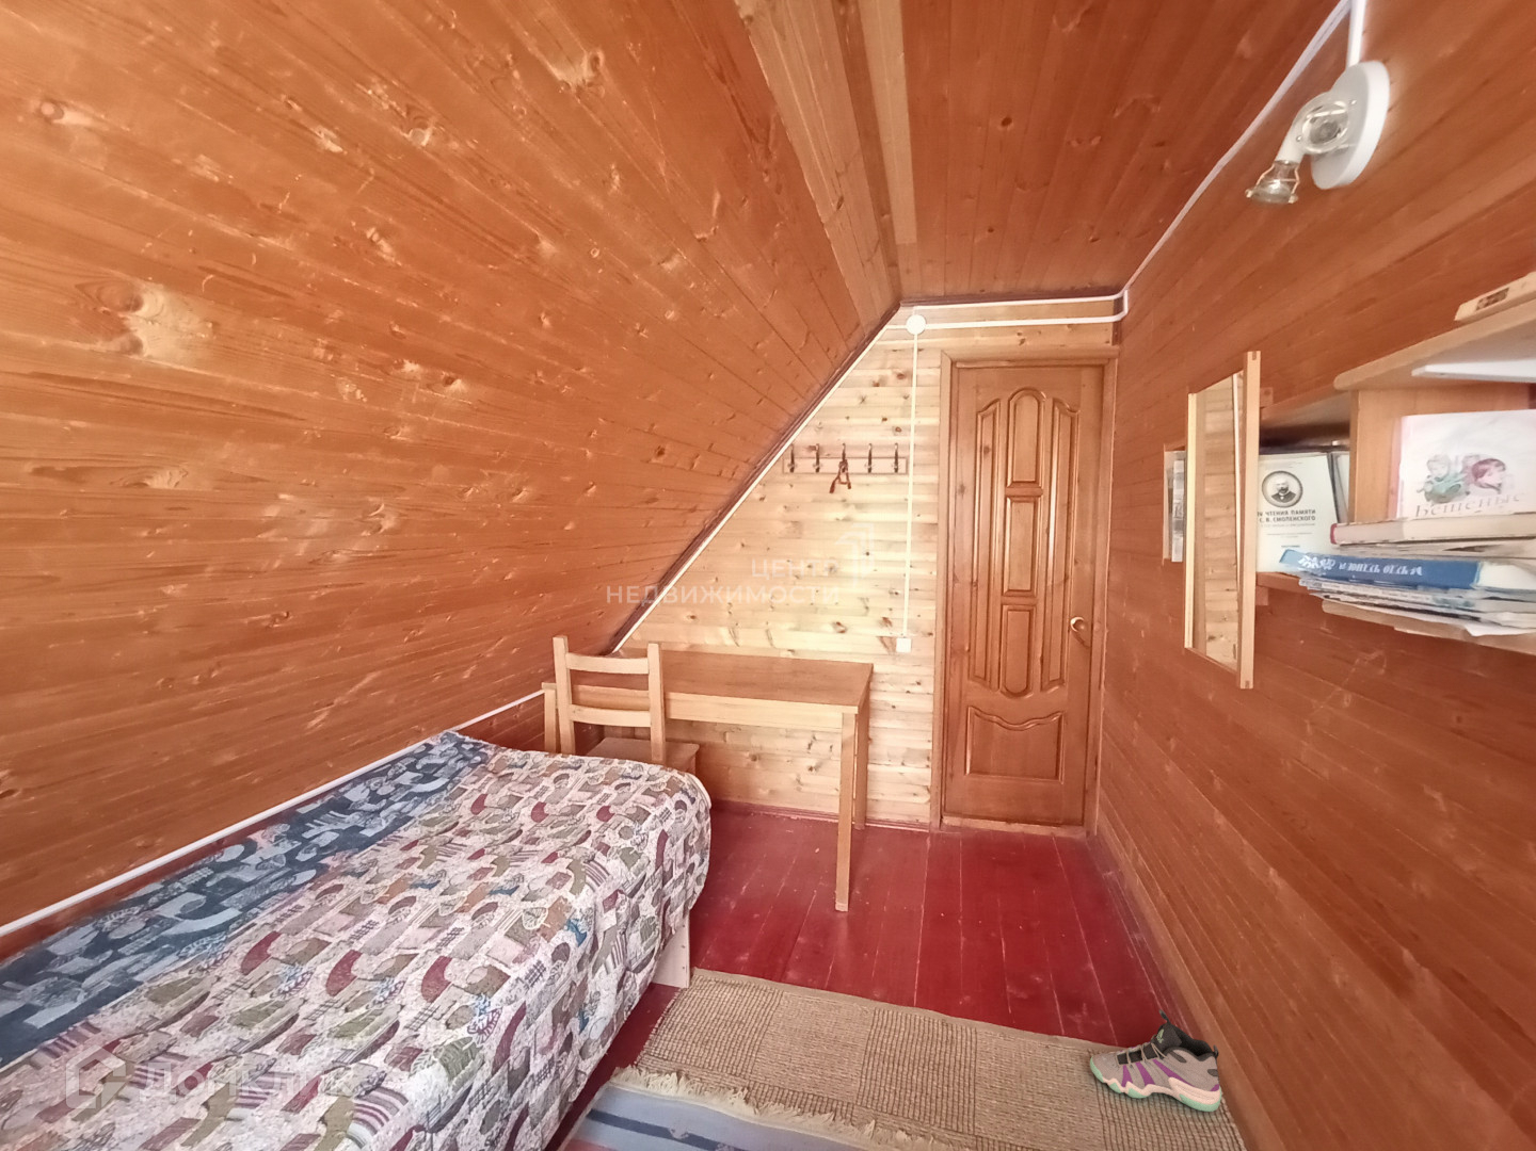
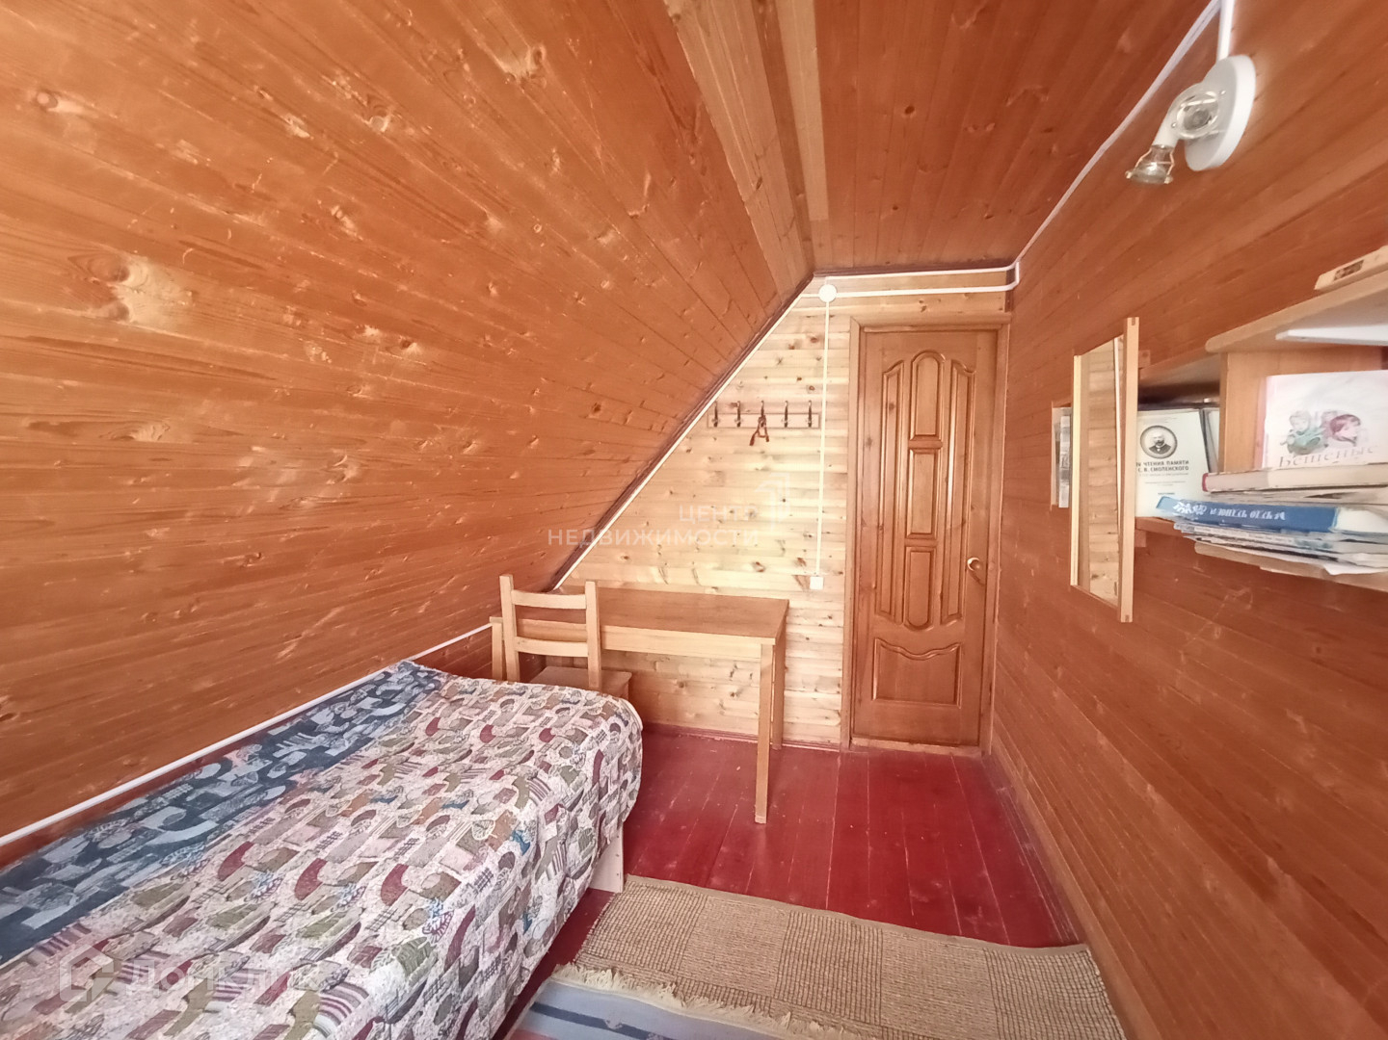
- sneaker (1153, 1048)
